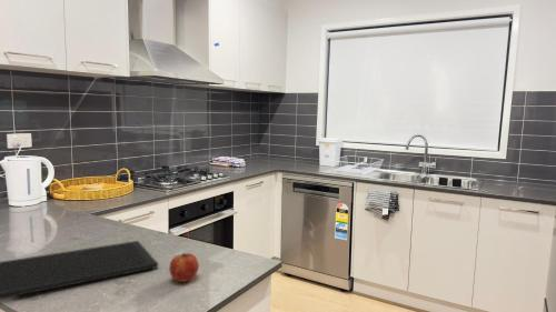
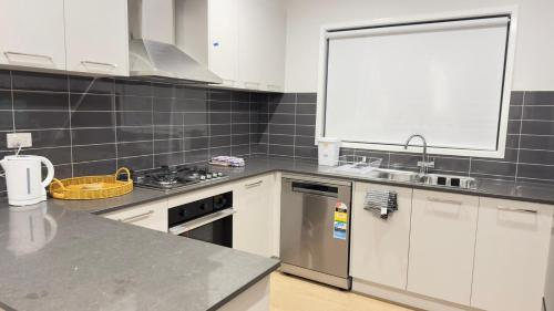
- cutting board (70, 266)
- fruit (183, 265)
